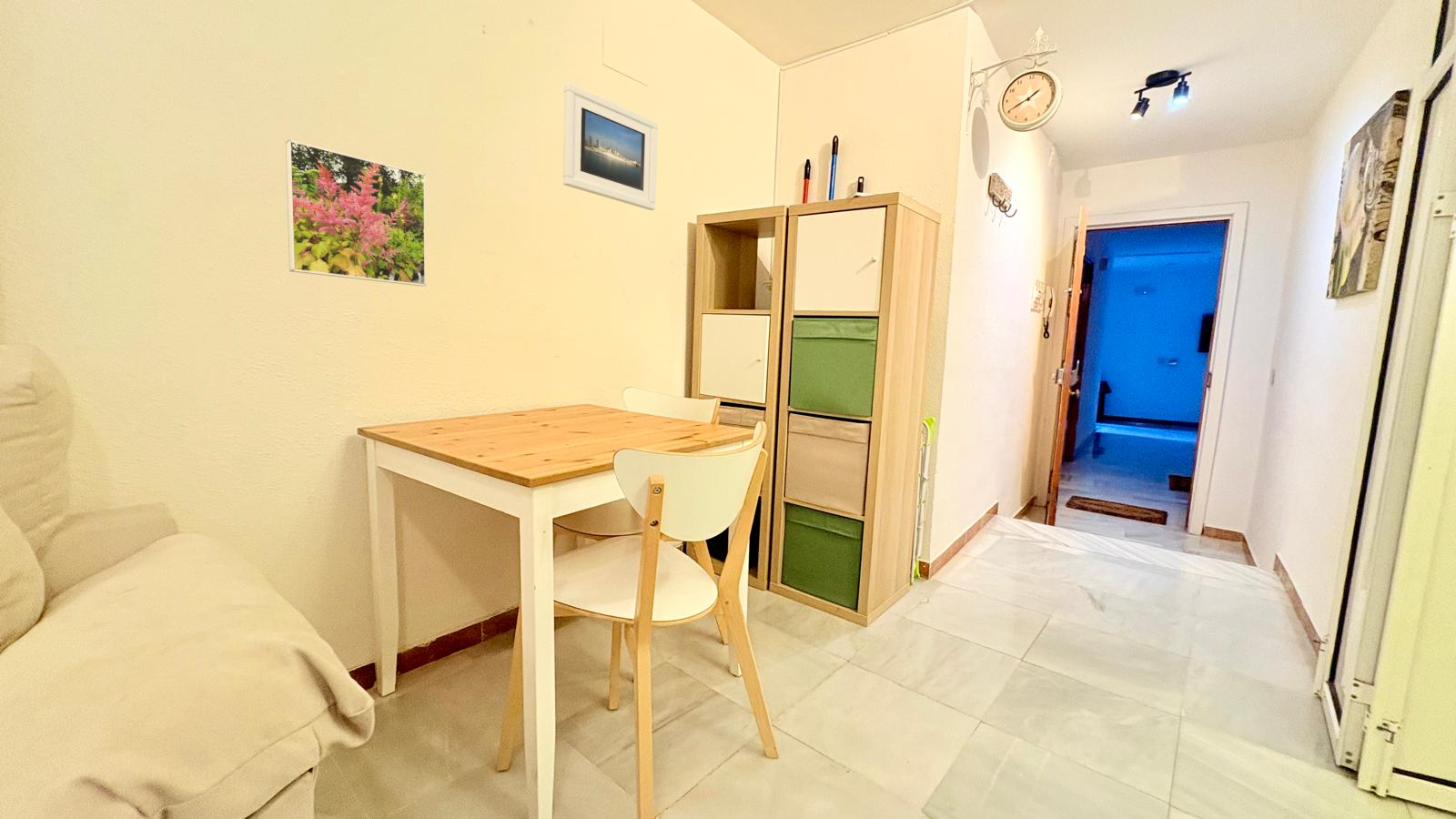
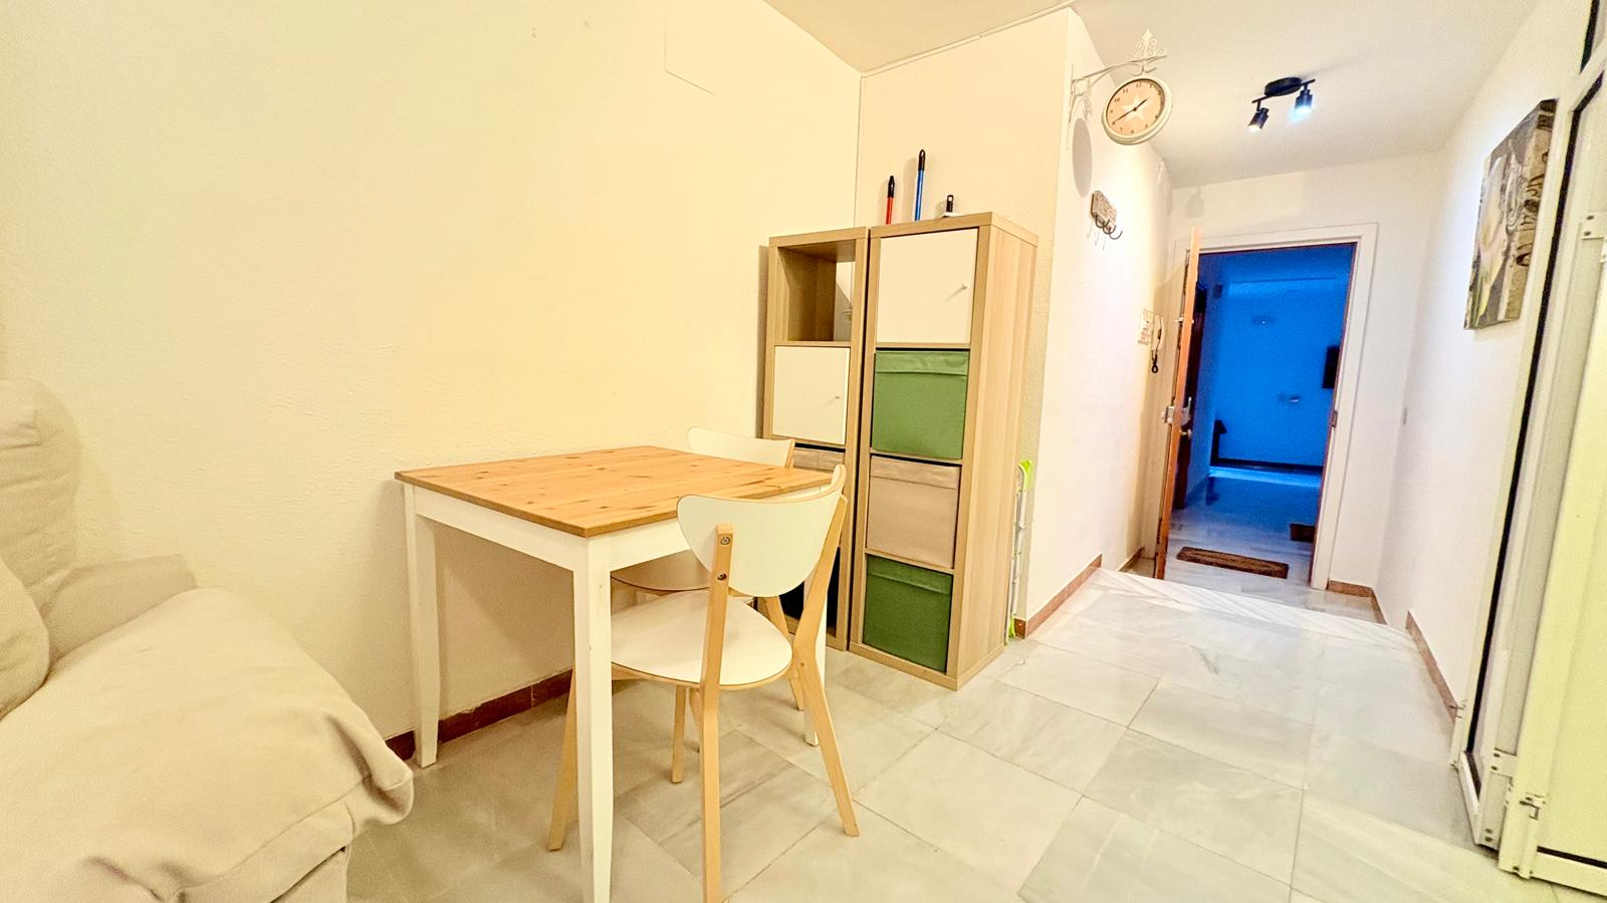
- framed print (612, 151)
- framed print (361, 219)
